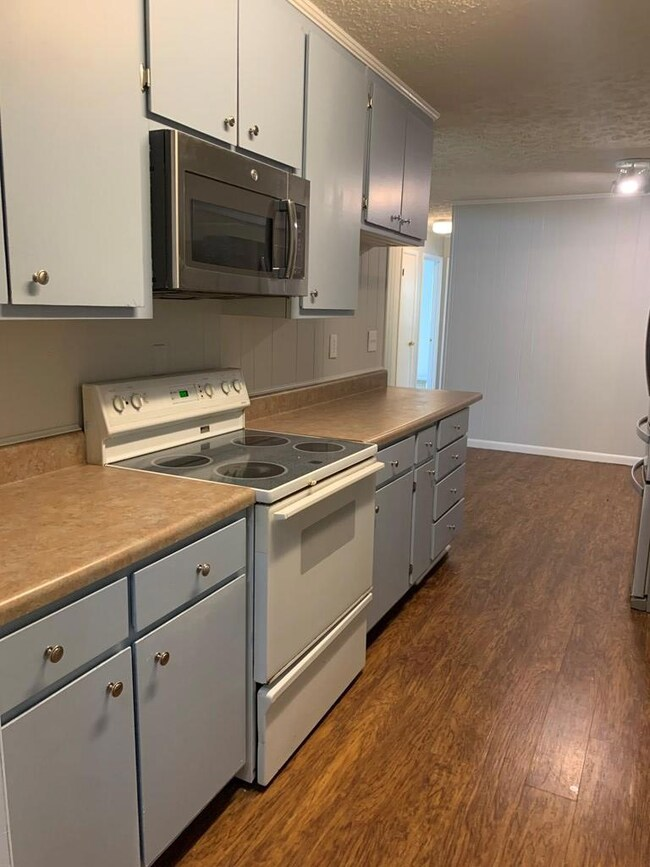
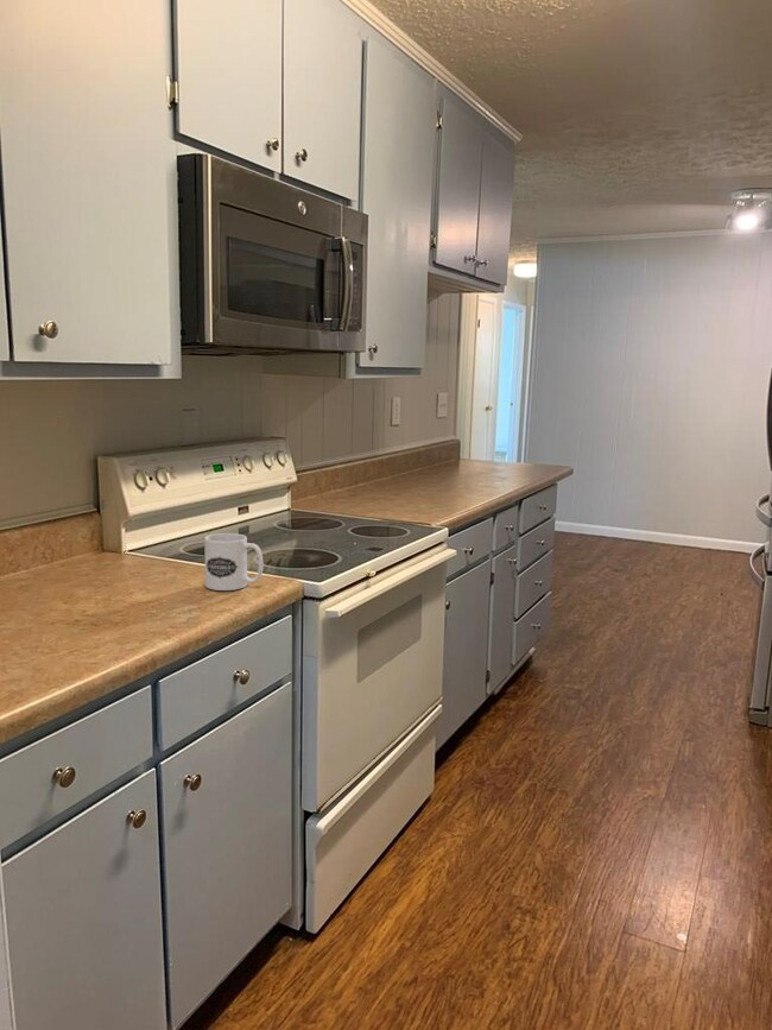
+ mug (234, 562)
